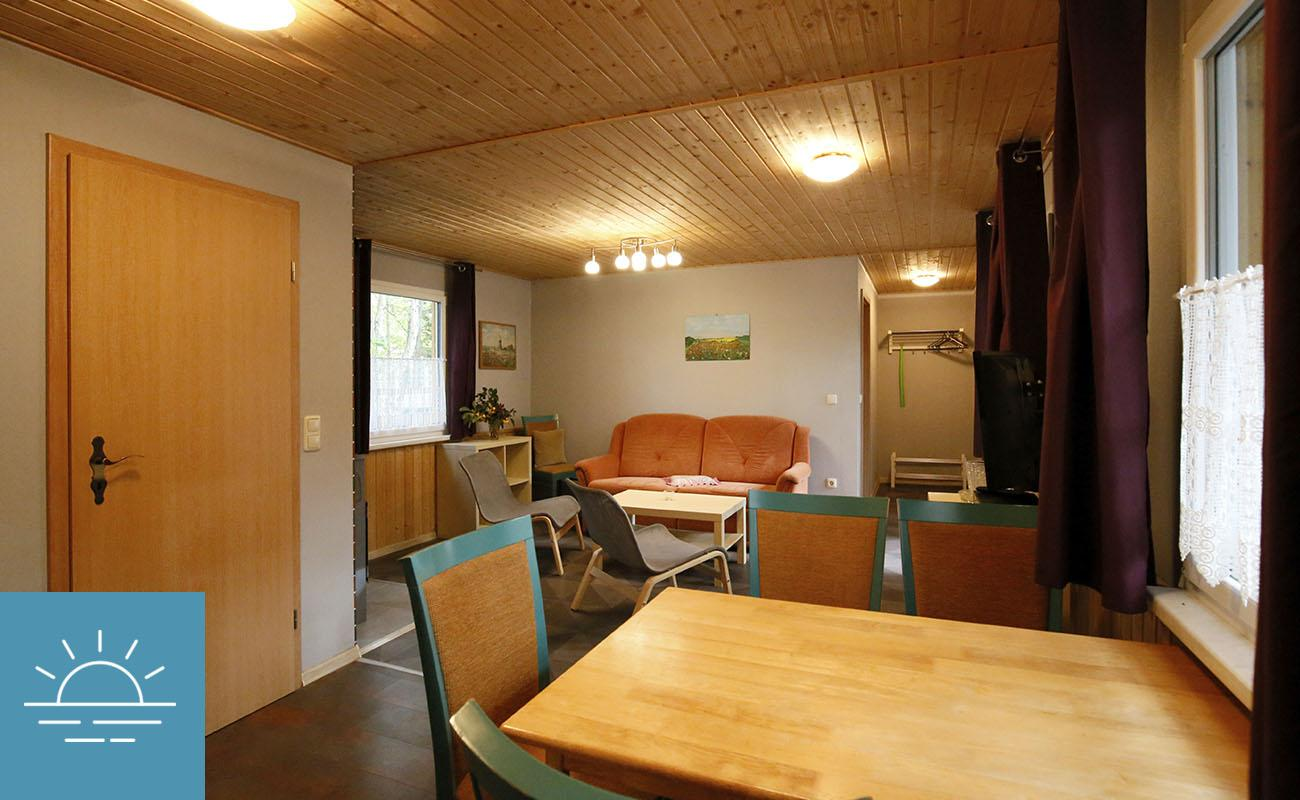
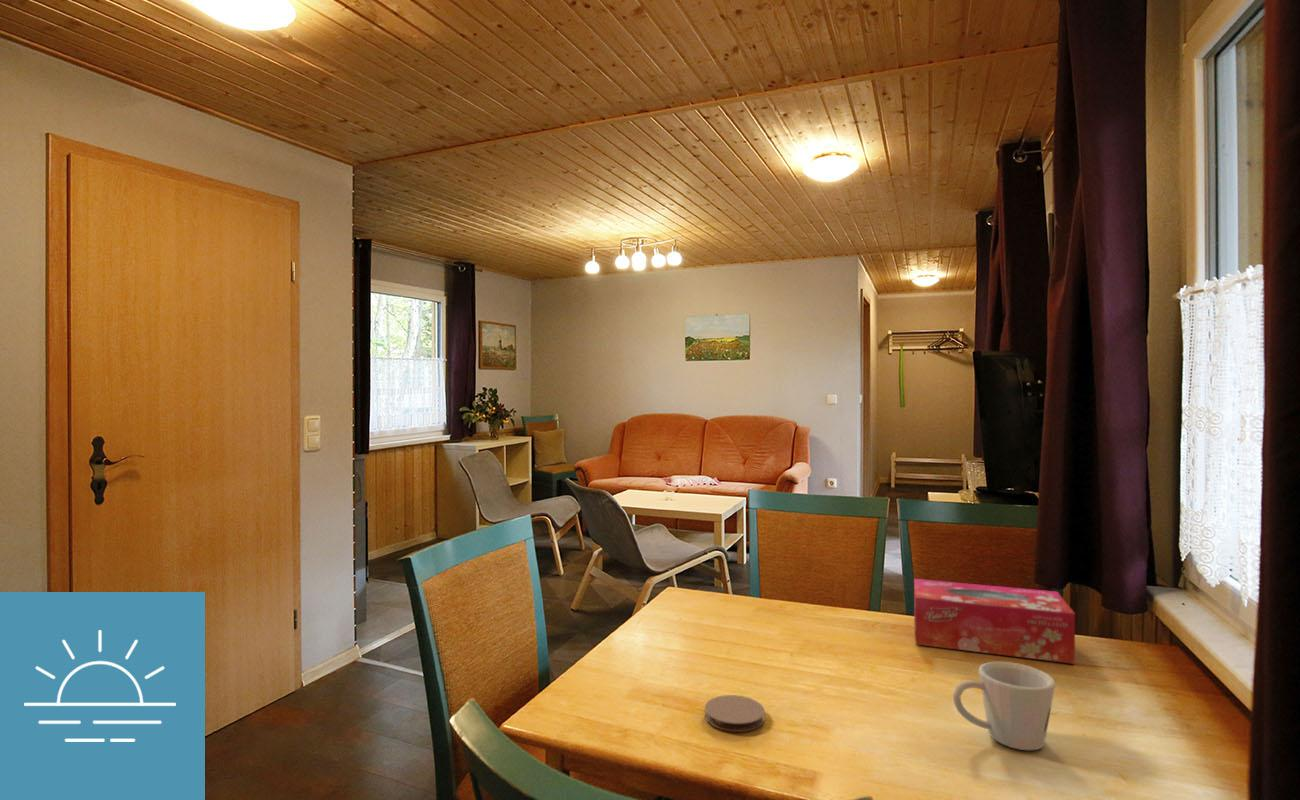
+ tissue box (987, 617)
+ mug (1001, 706)
+ coaster (734, 712)
